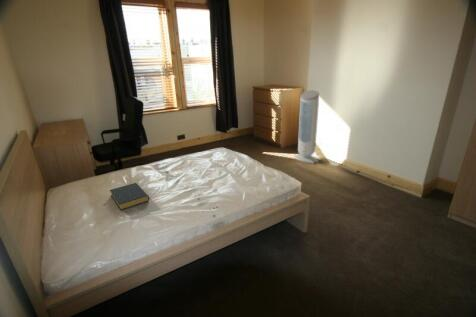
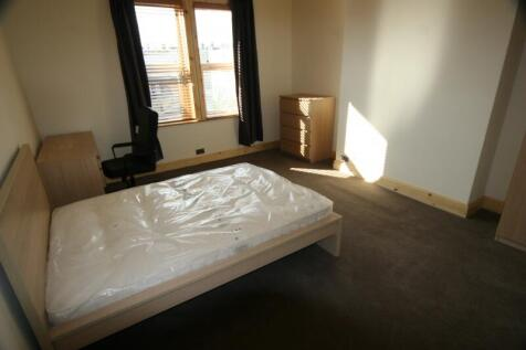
- air purifier (307, 126)
- hardback book (129, 195)
